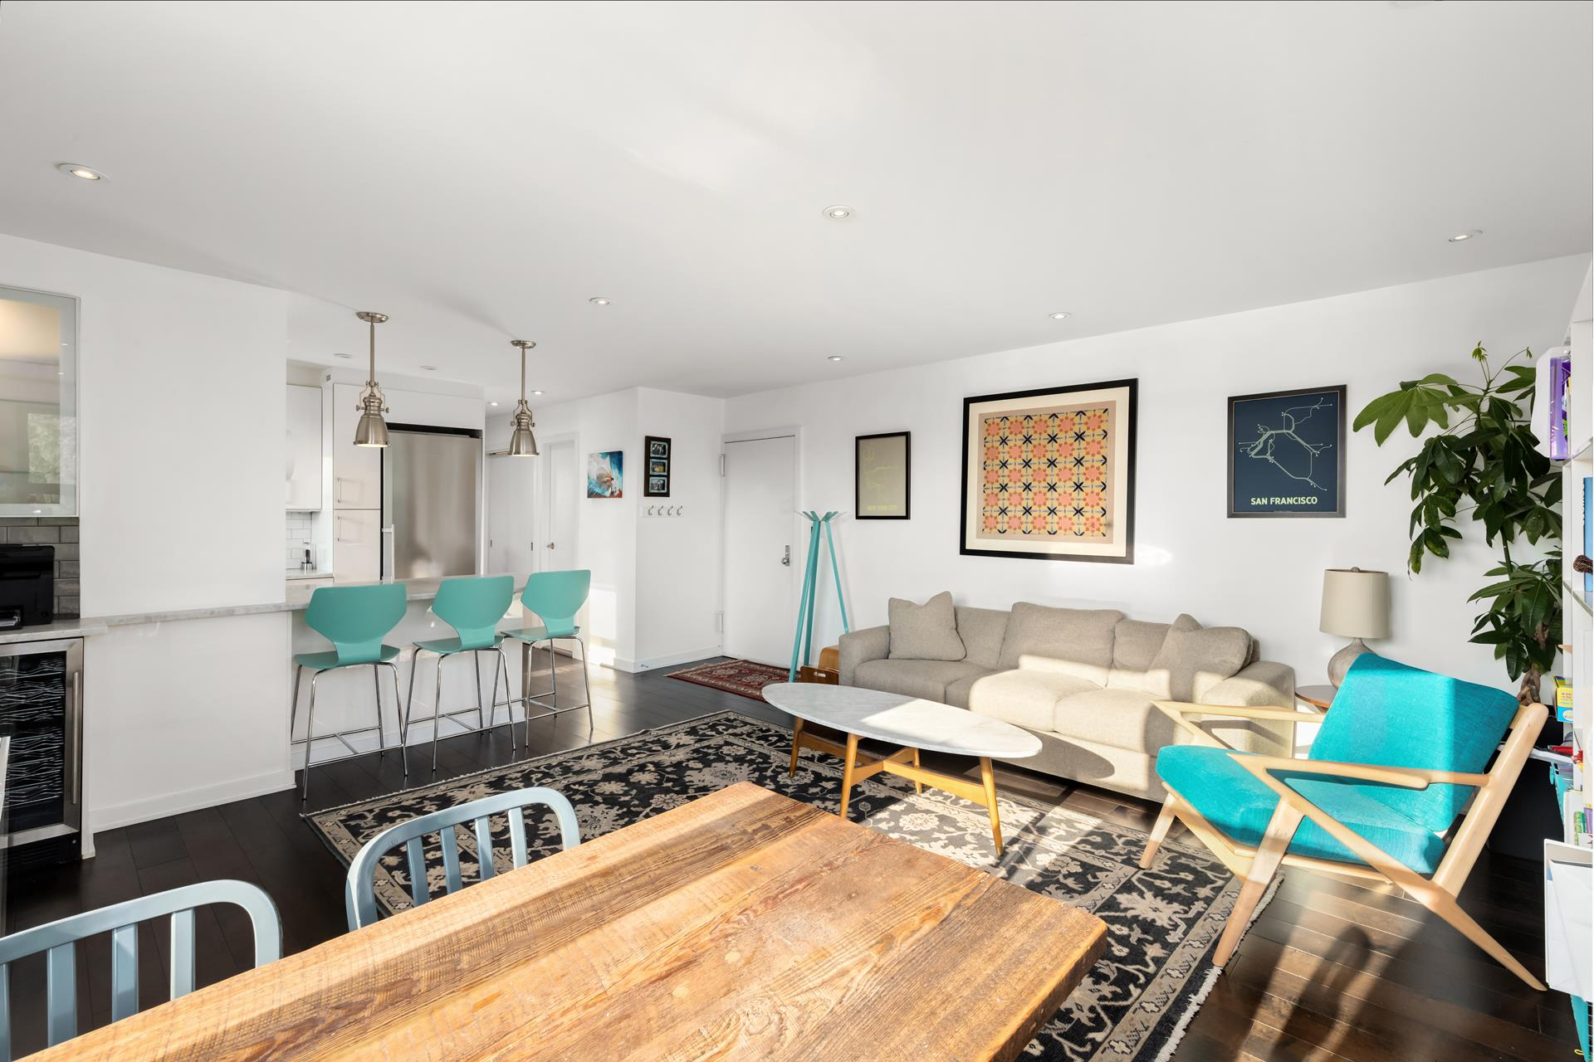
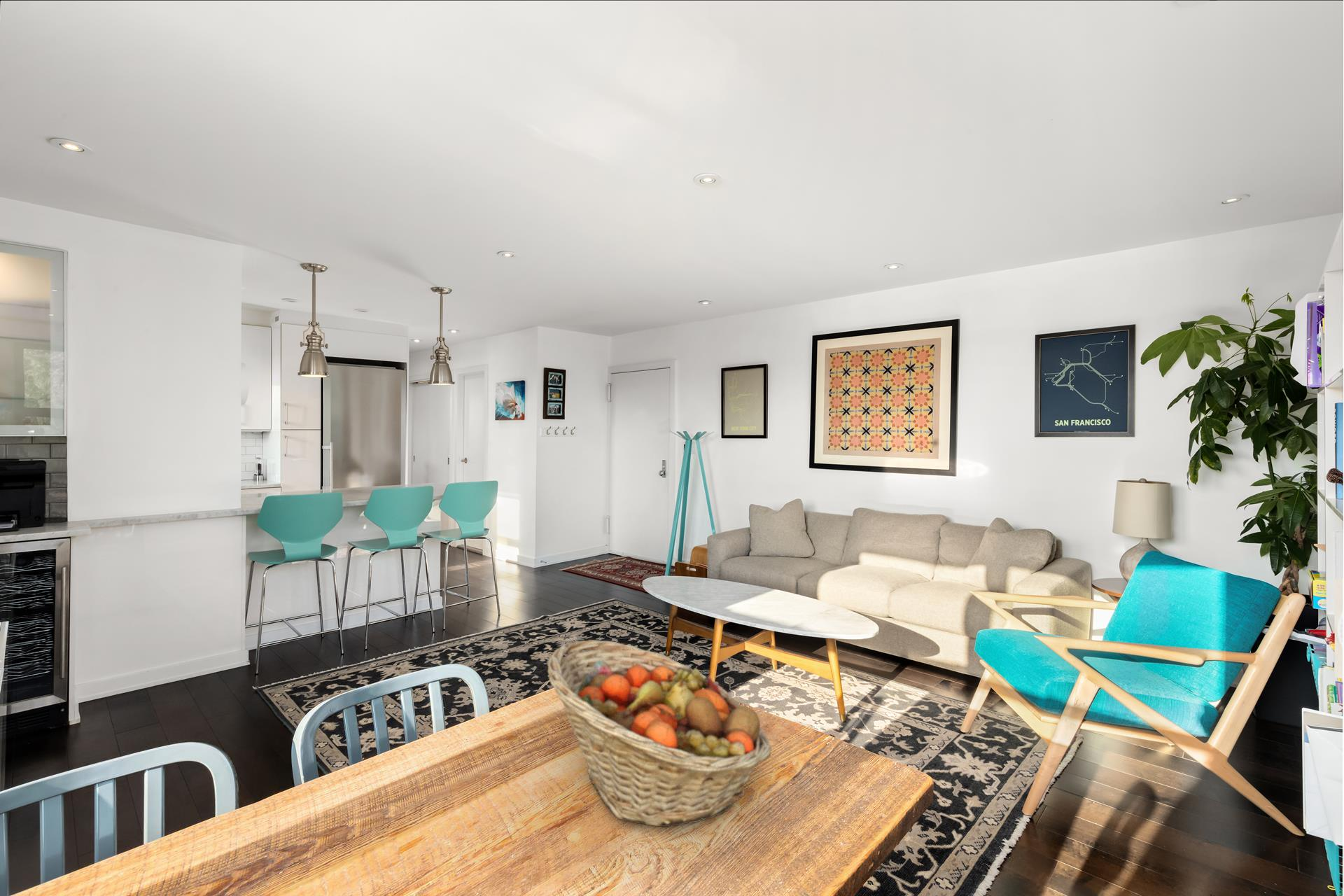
+ fruit basket (655, 715)
